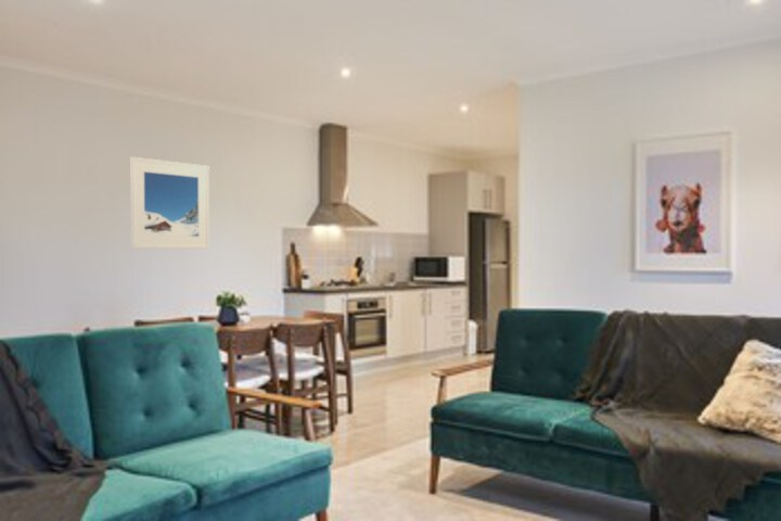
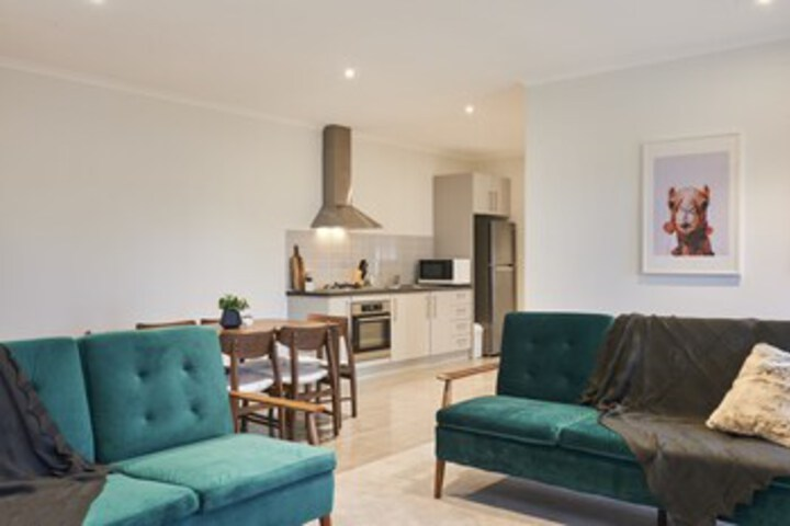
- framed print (171, 205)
